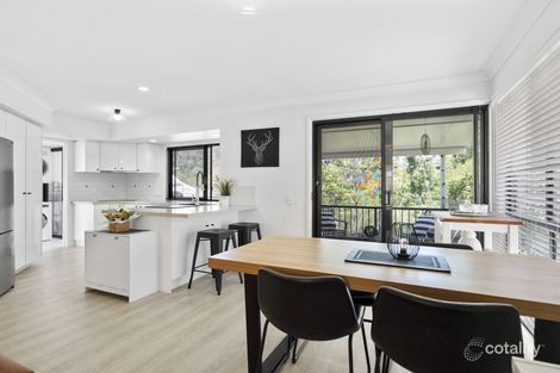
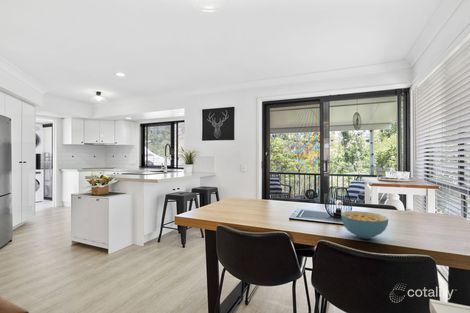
+ cereal bowl (363, 226)
